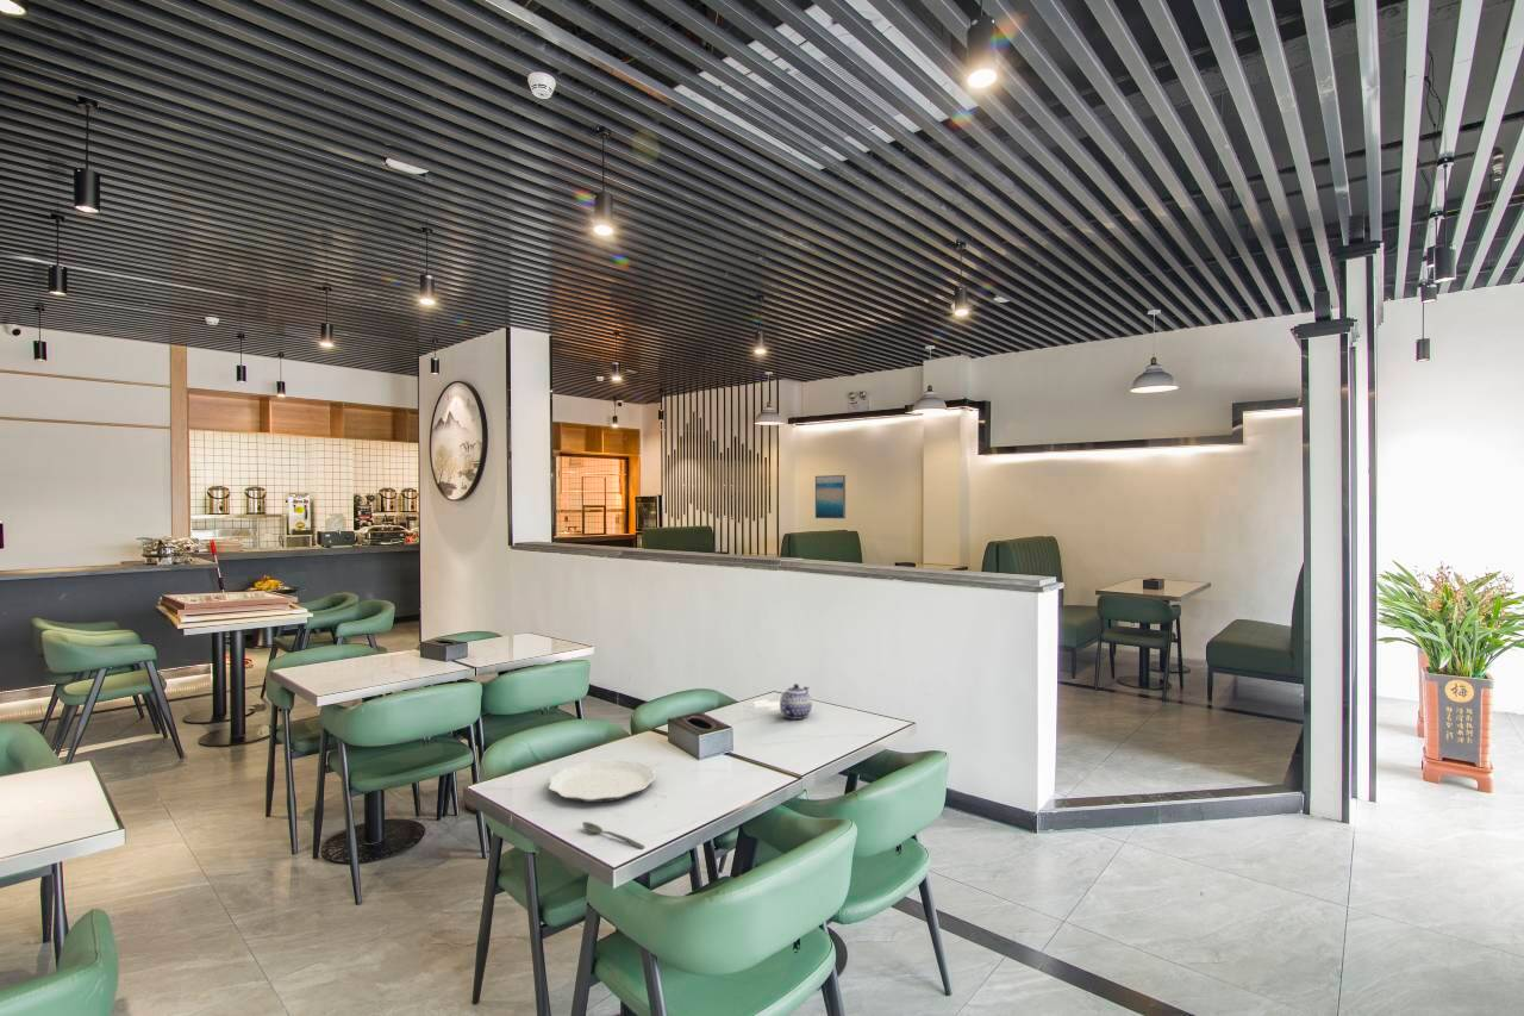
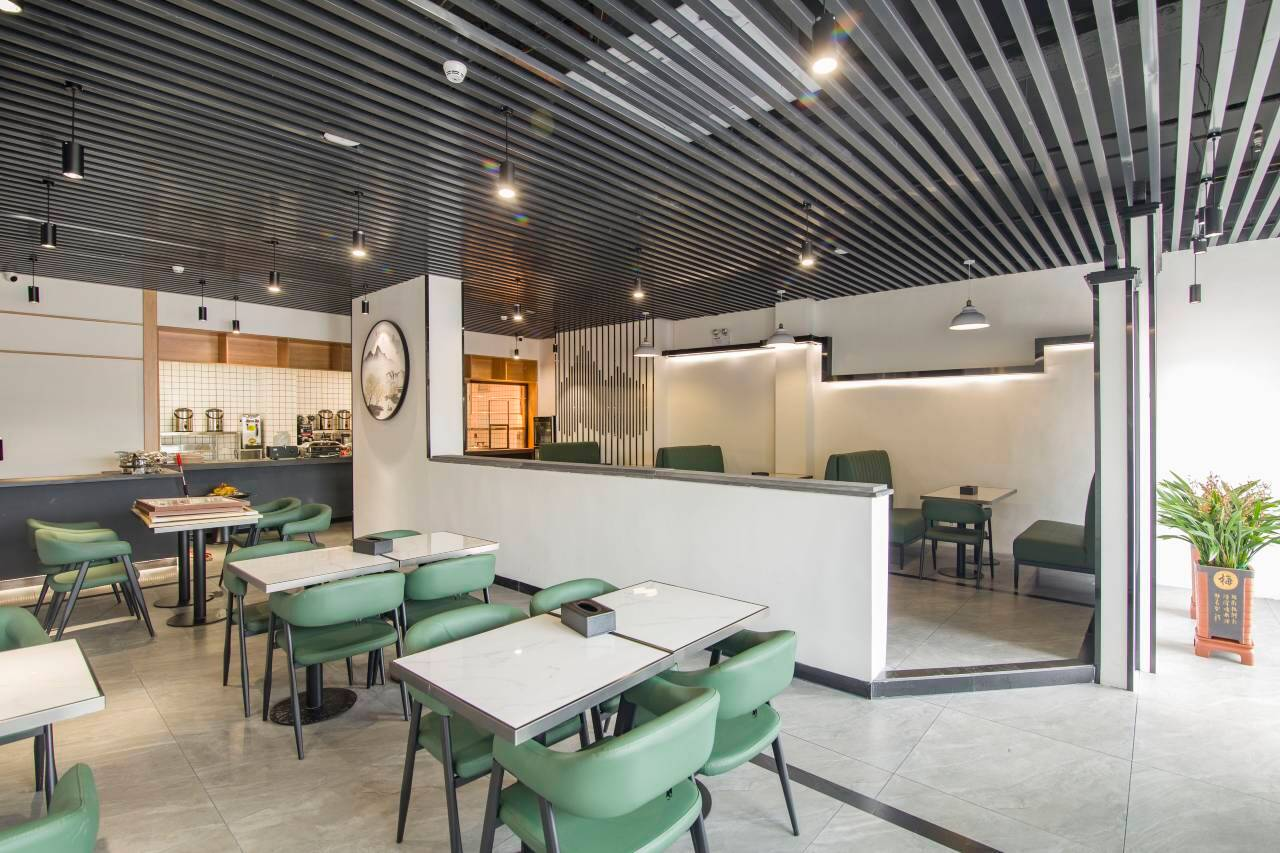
- spoon (612, 834)
- teapot (795, 699)
- plate (602, 781)
- wall art (830, 497)
